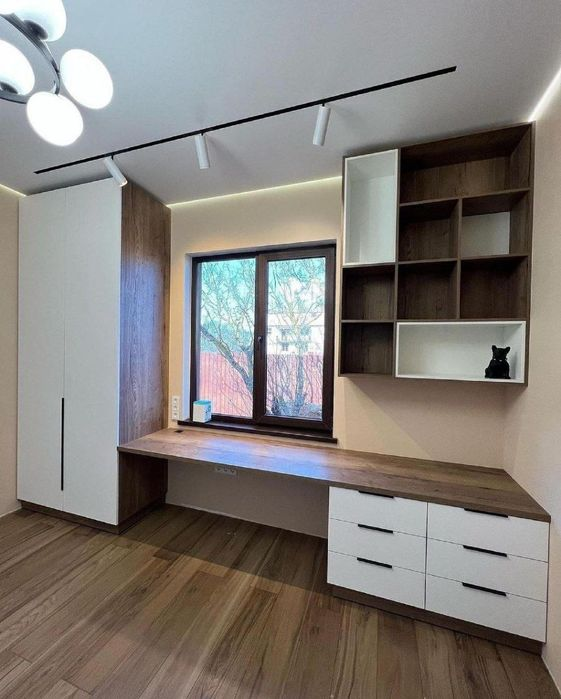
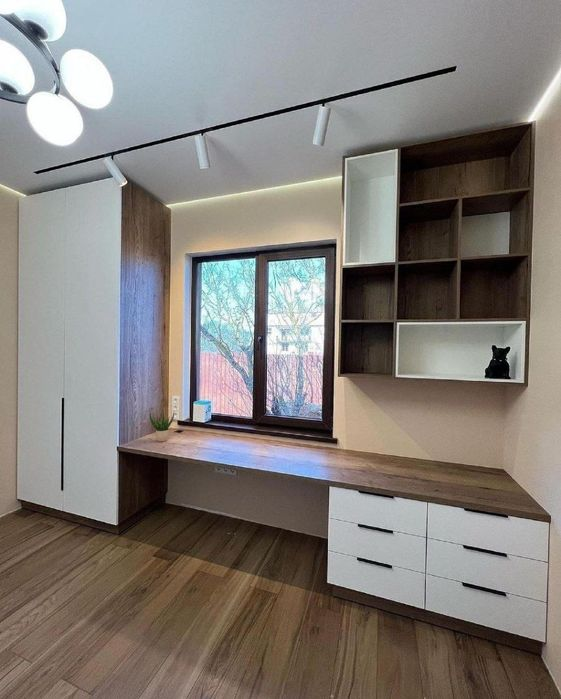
+ potted plant (161, 423)
